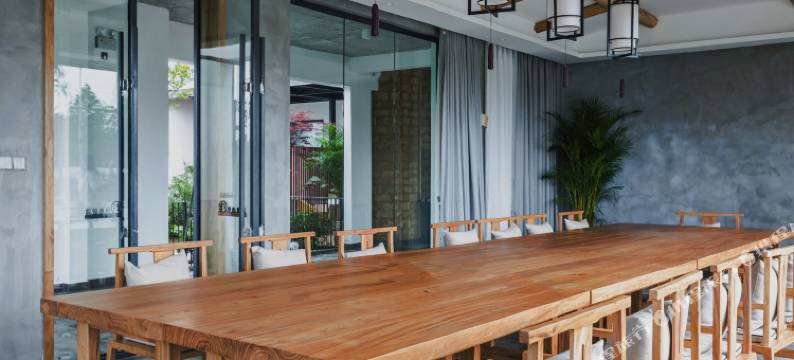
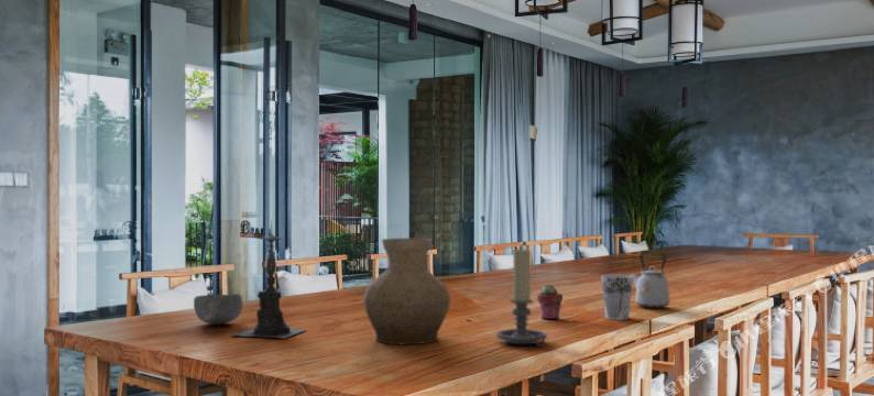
+ candle holder (524, 295)
+ vase (406, 288)
+ cup (616, 297)
+ bowl (218, 308)
+ kettle (647, 277)
+ candle holder (270, 276)
+ potted succulent (549, 300)
